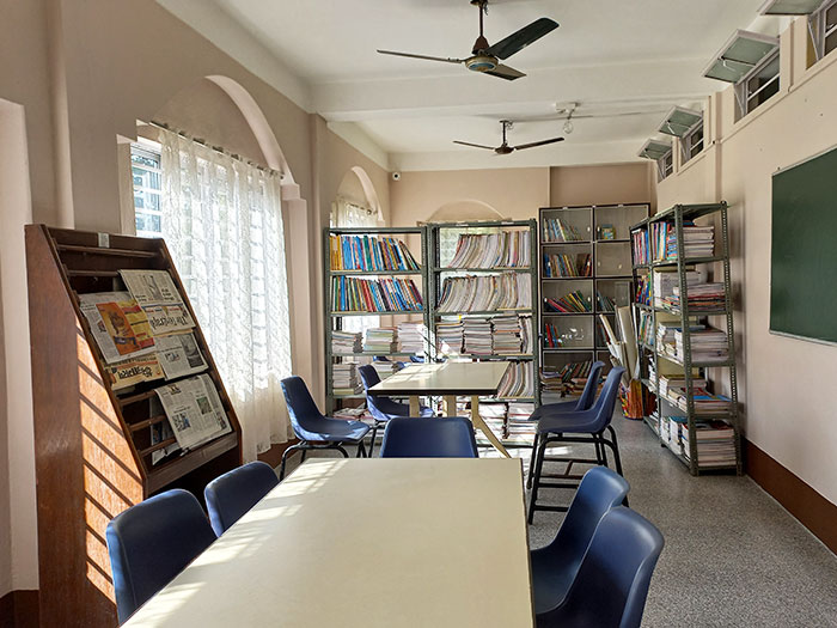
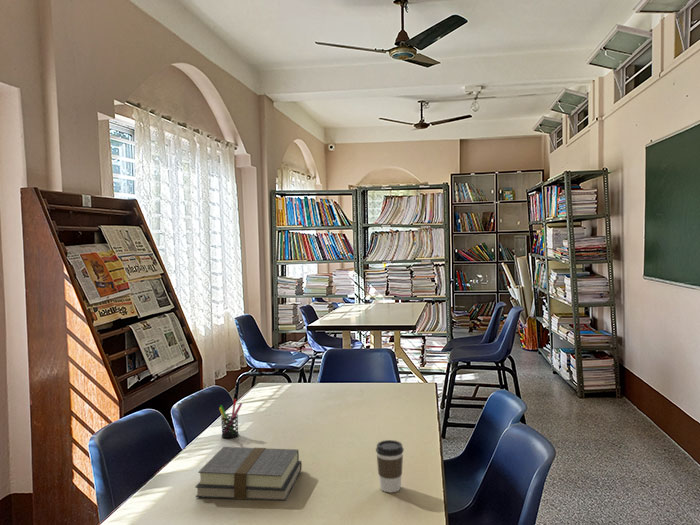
+ coffee cup (390, 466)
+ pen holder (229, 417)
+ book (251, 471)
